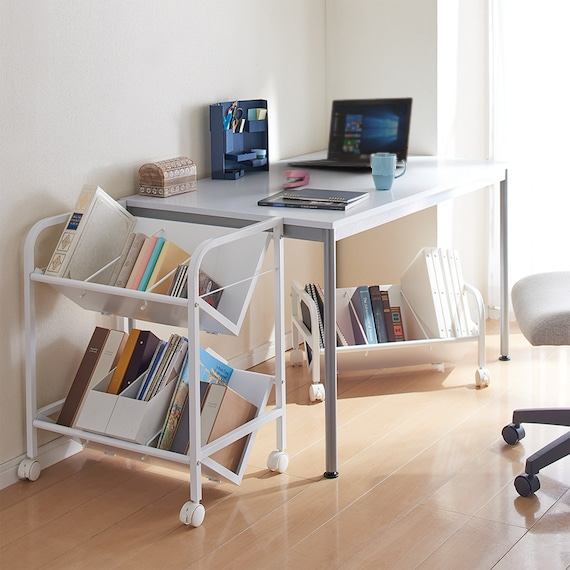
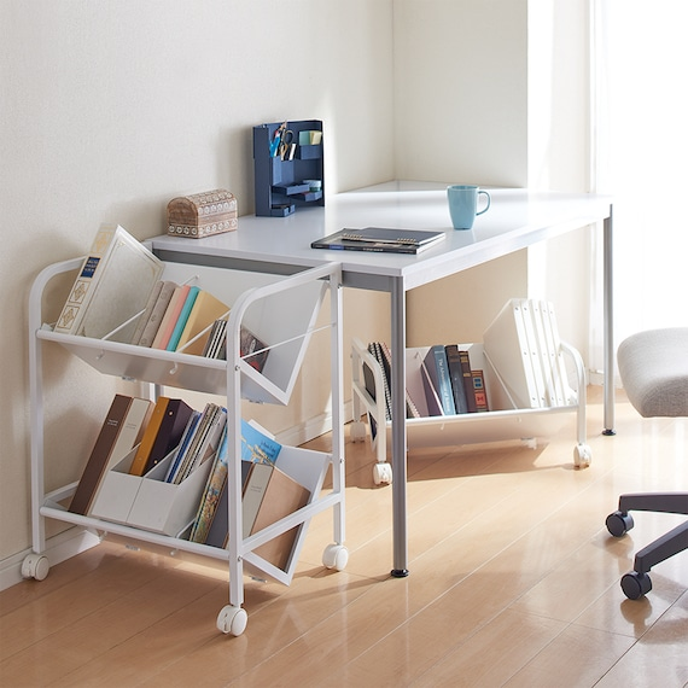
- stapler (296, 177)
- laptop (349, 132)
